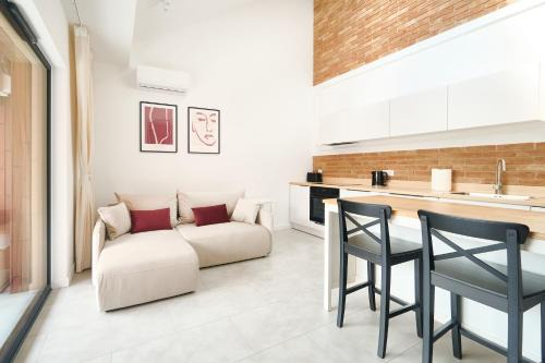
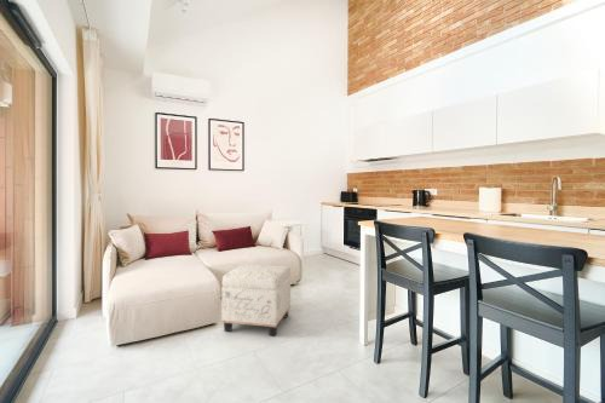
+ ottoman (258, 295)
